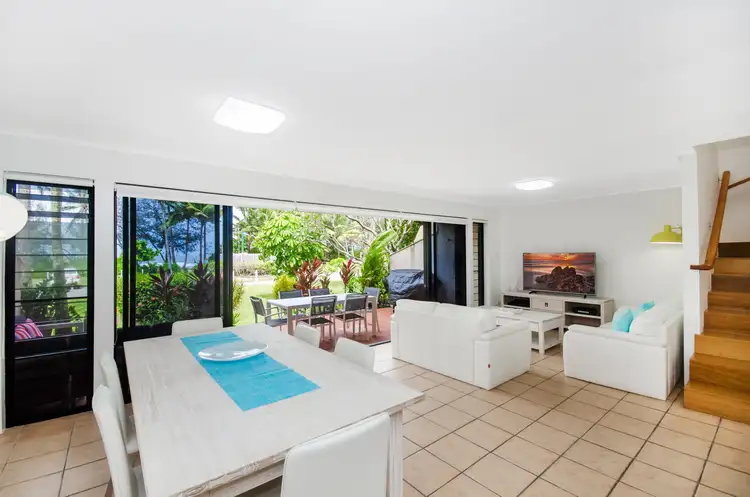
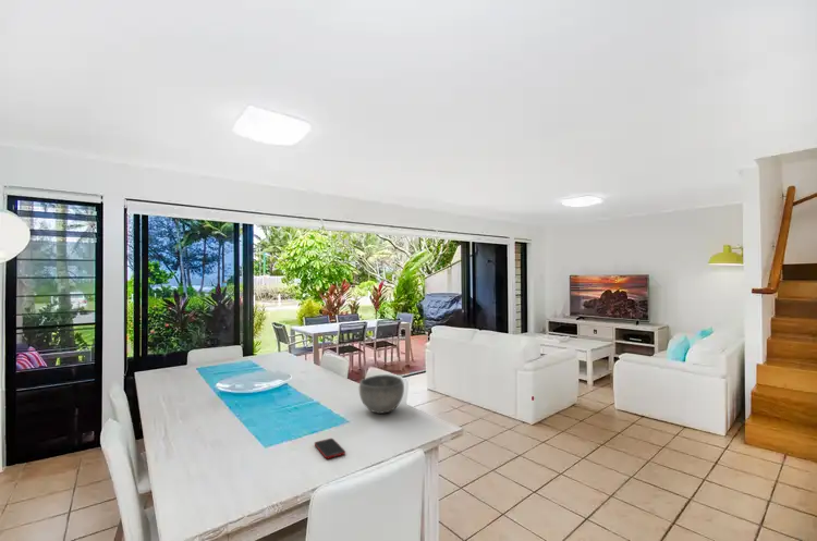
+ cell phone (329, 447)
+ bowl (381, 395)
